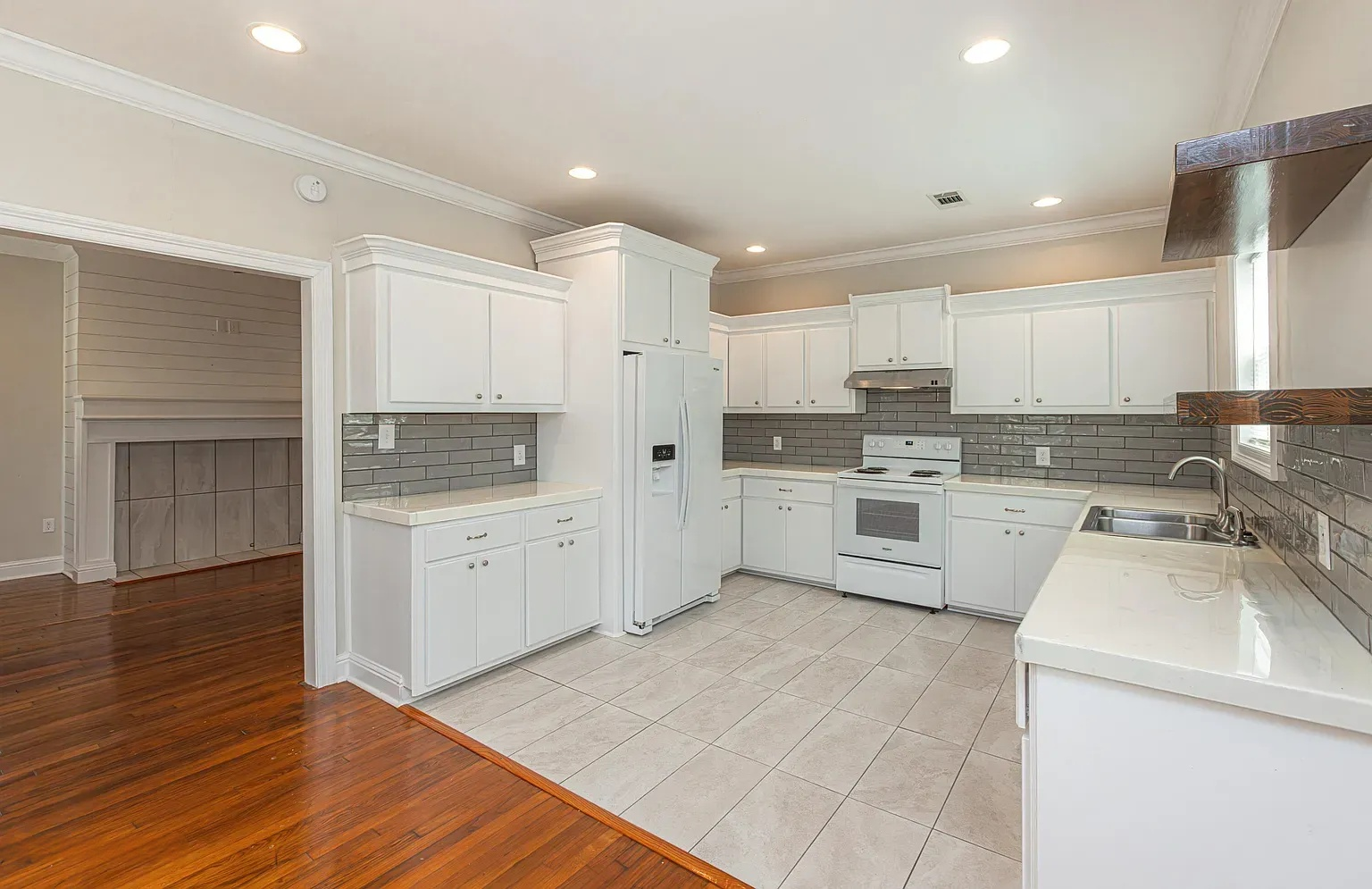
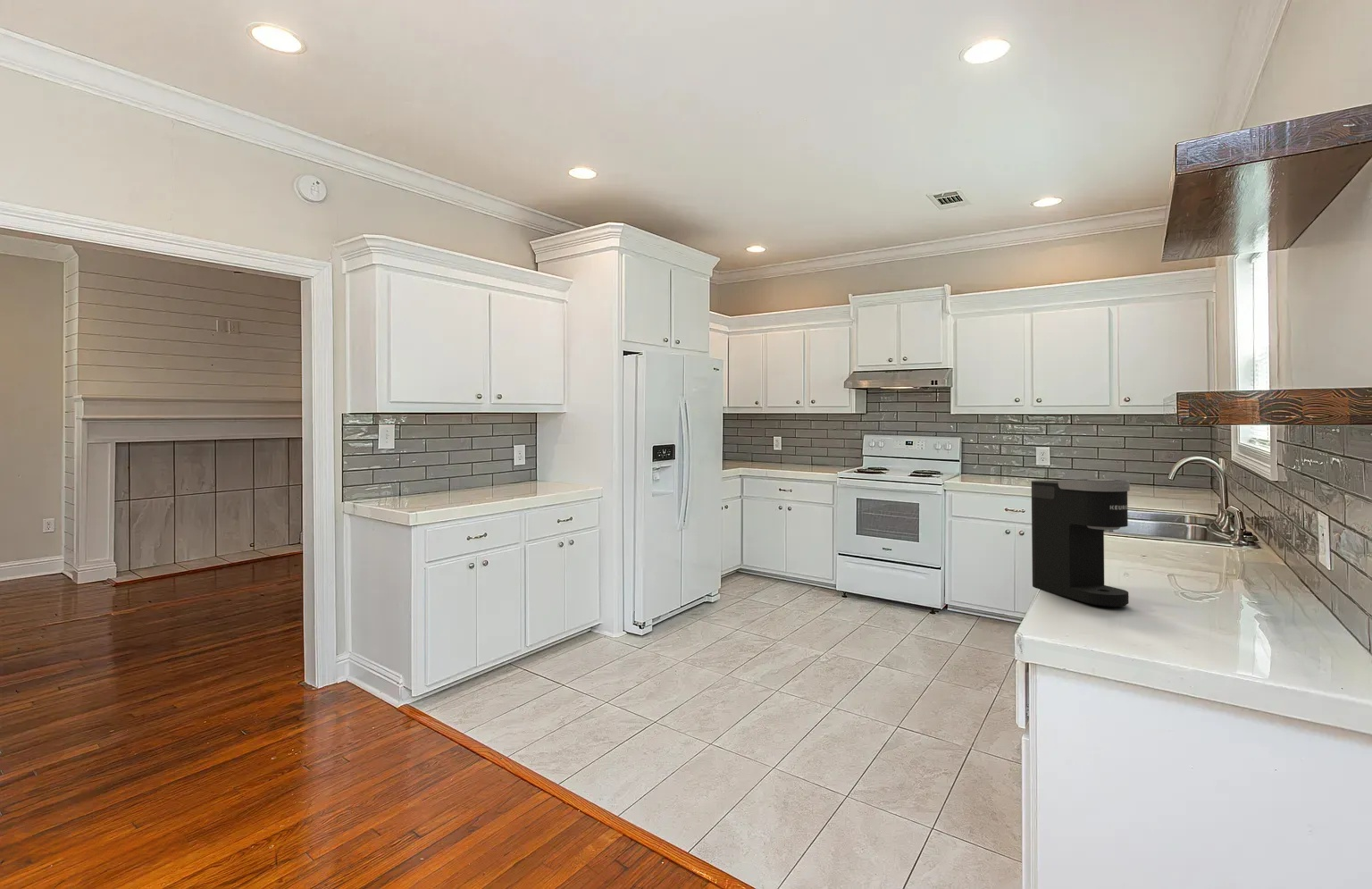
+ coffee maker (1077, 536)
